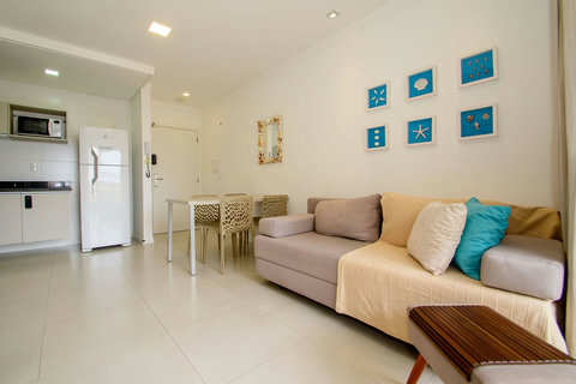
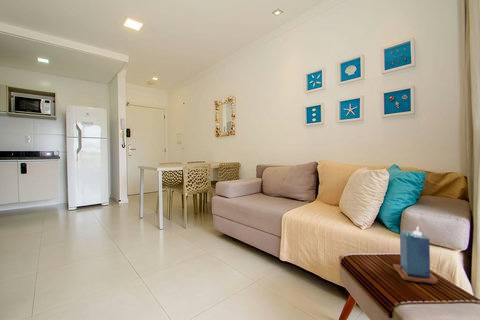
+ candle (413, 250)
